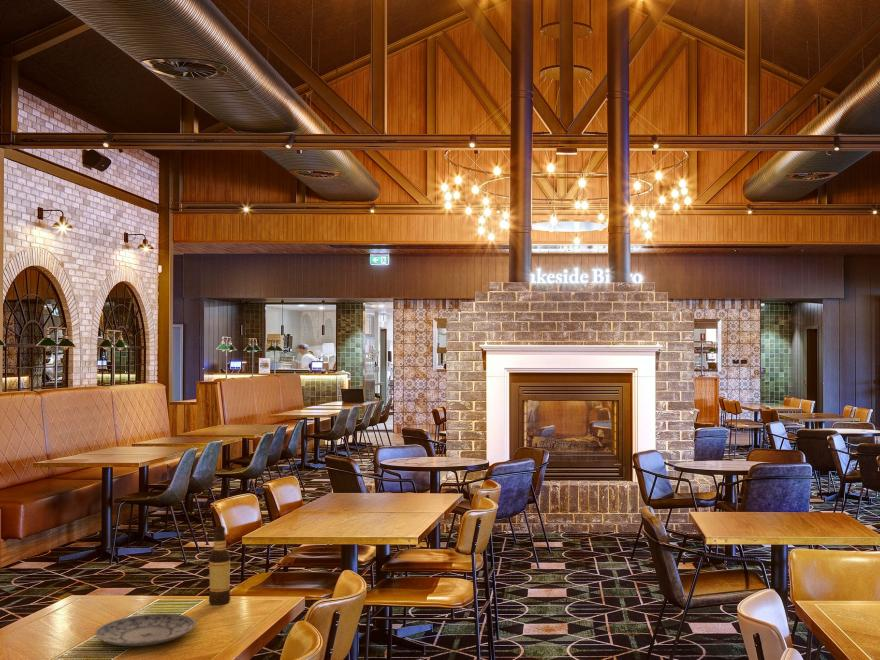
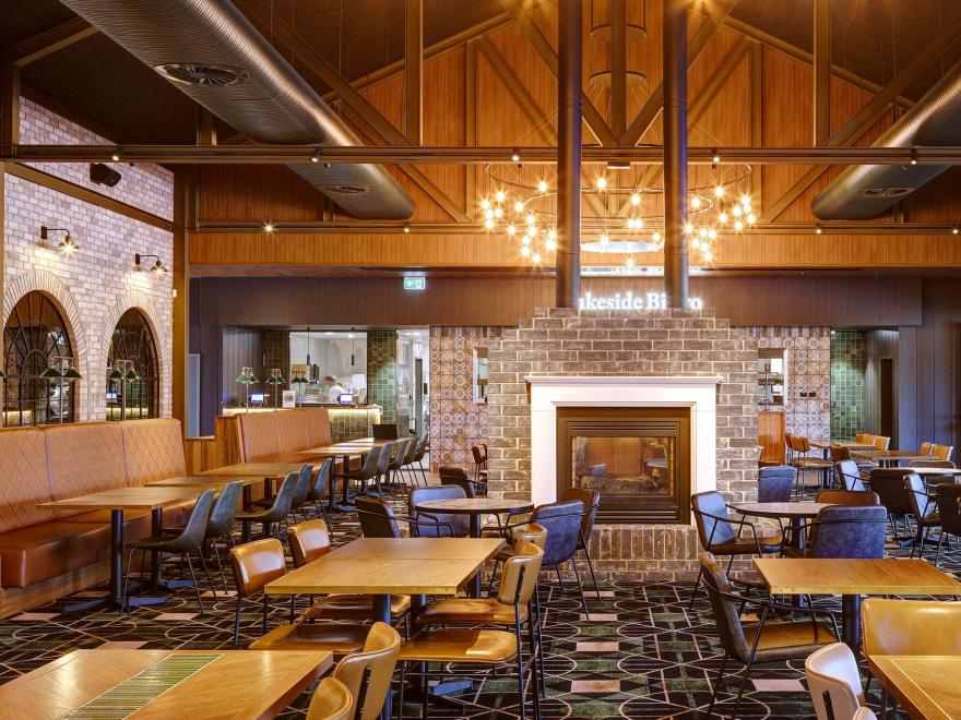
- plate (146, 632)
- bottle (219, 564)
